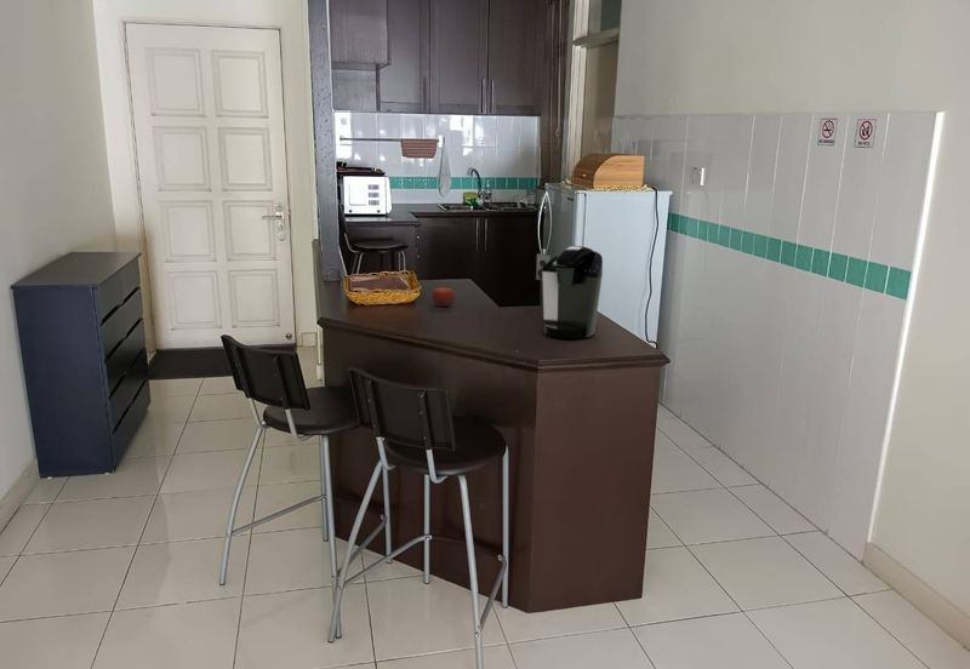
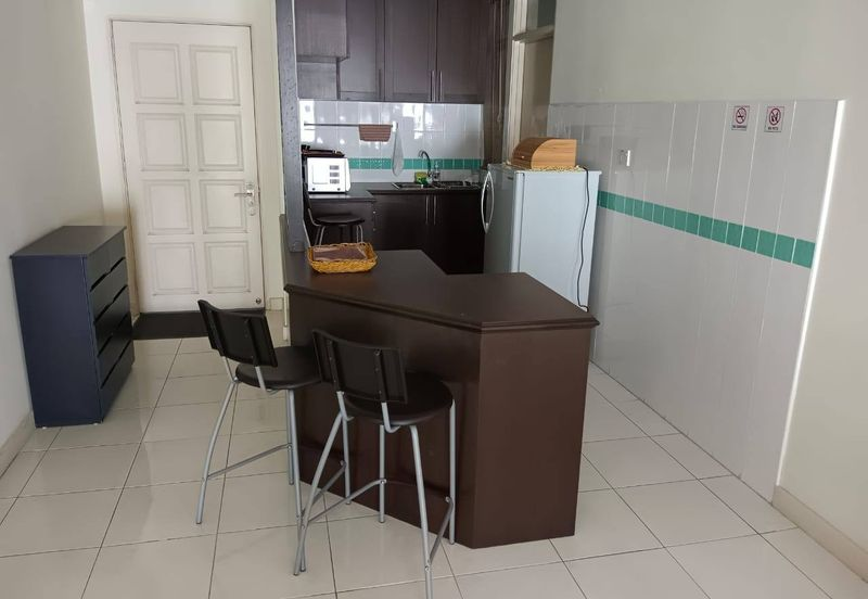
- fruit (443, 295)
- coffee maker (558, 287)
